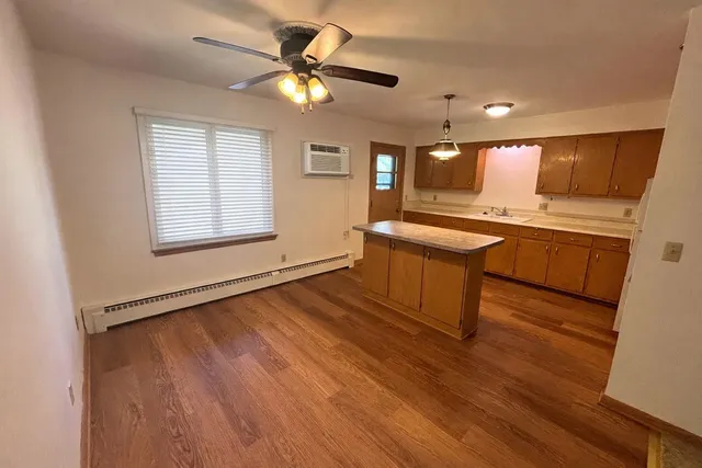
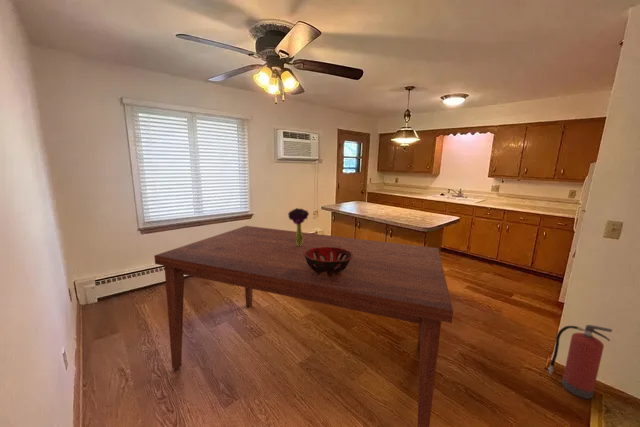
+ dining table (308, 300)
+ decorative bowl (327, 260)
+ fire extinguisher (577, 354)
+ bouquet (298, 227)
